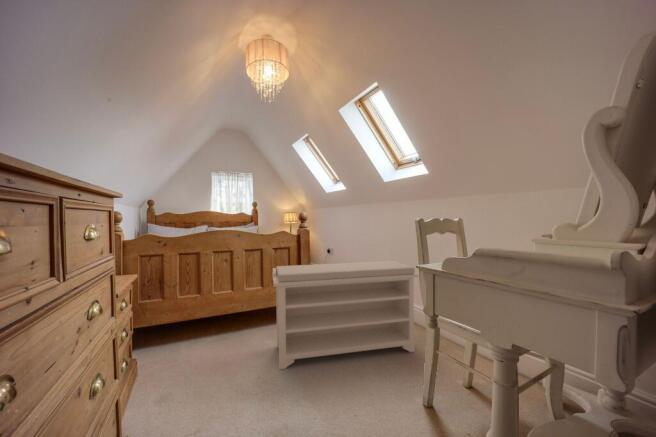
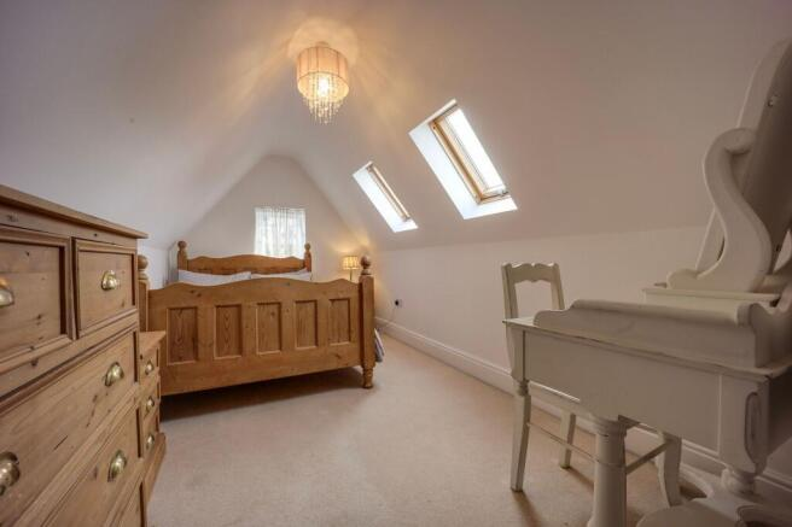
- bench (344, 307)
